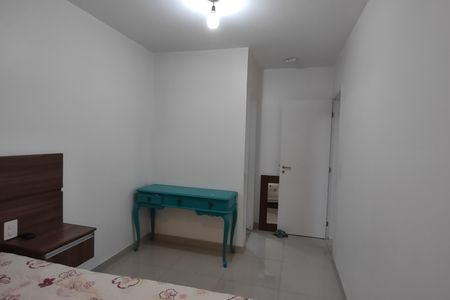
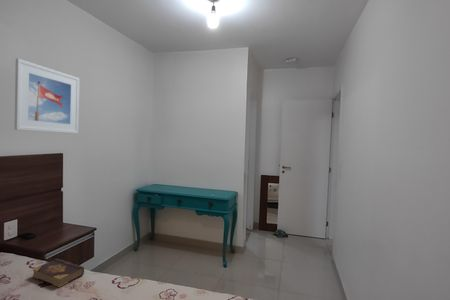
+ book (56, 270)
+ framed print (50, 100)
